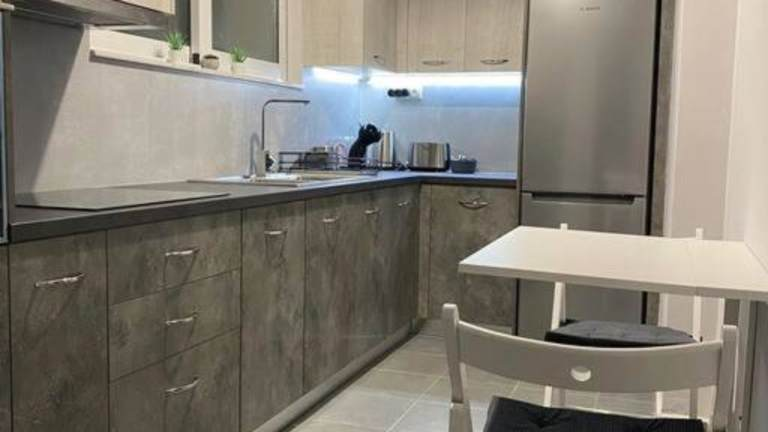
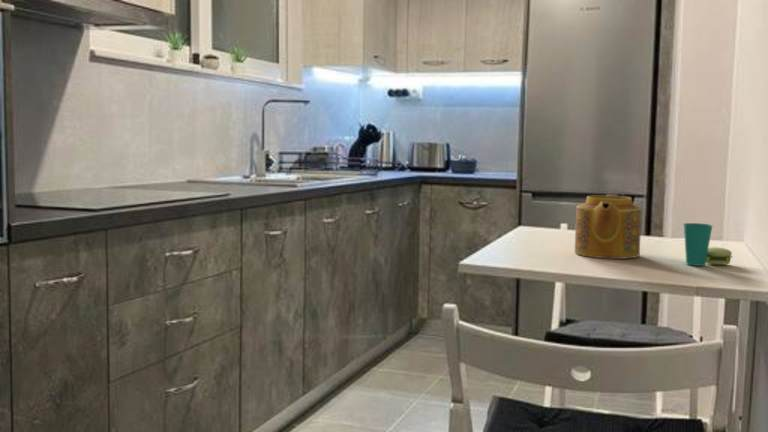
+ teapot (607, 225)
+ cup (707, 244)
